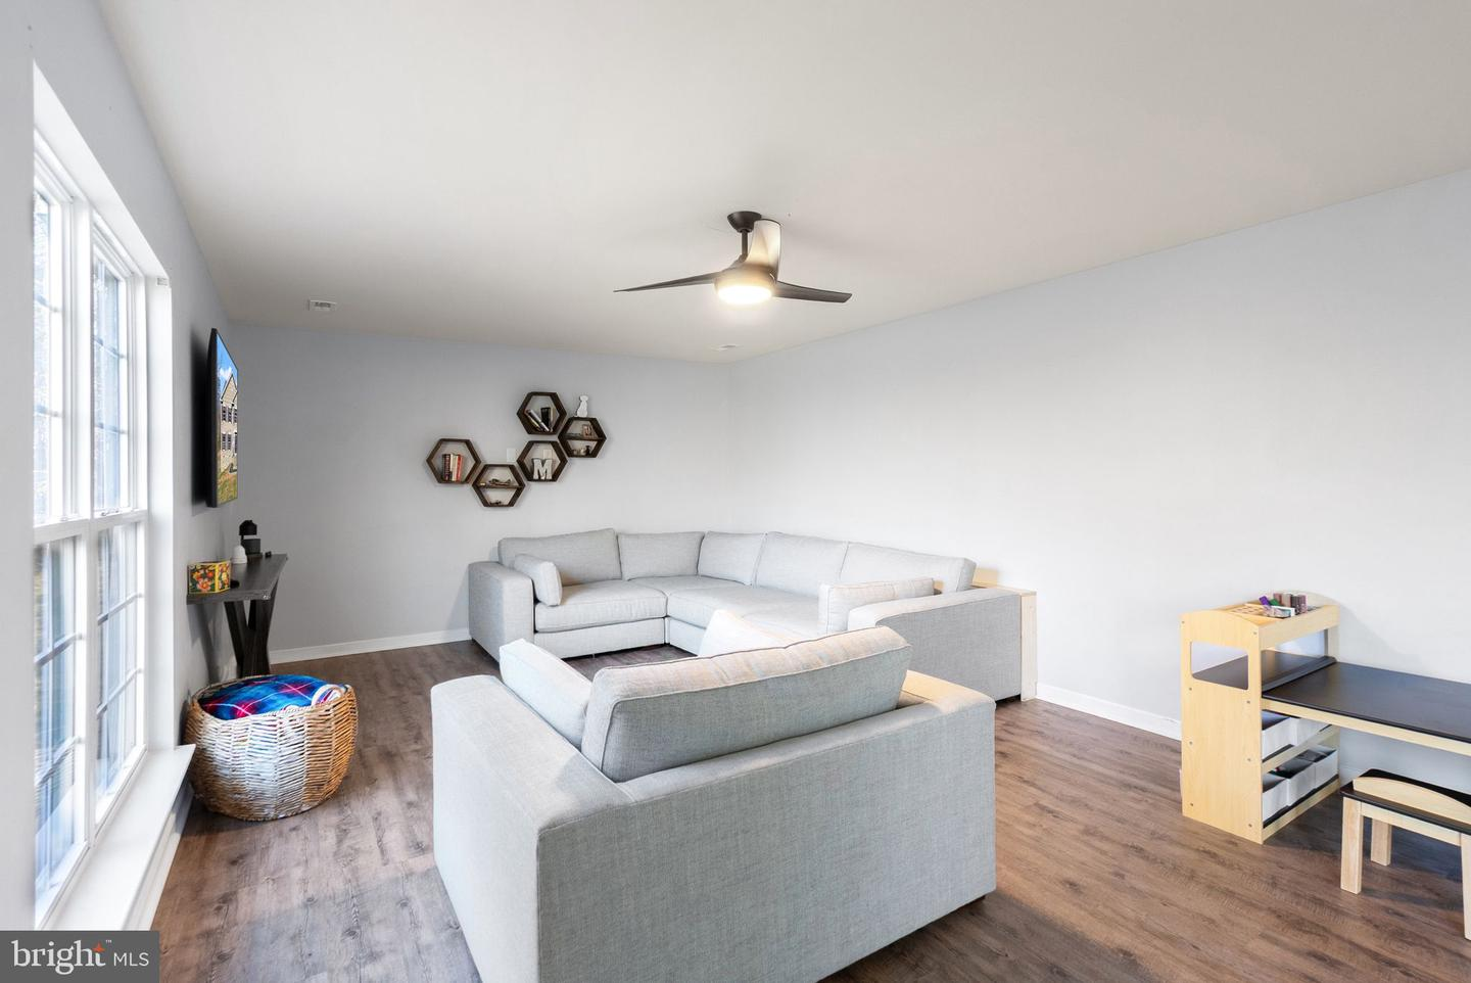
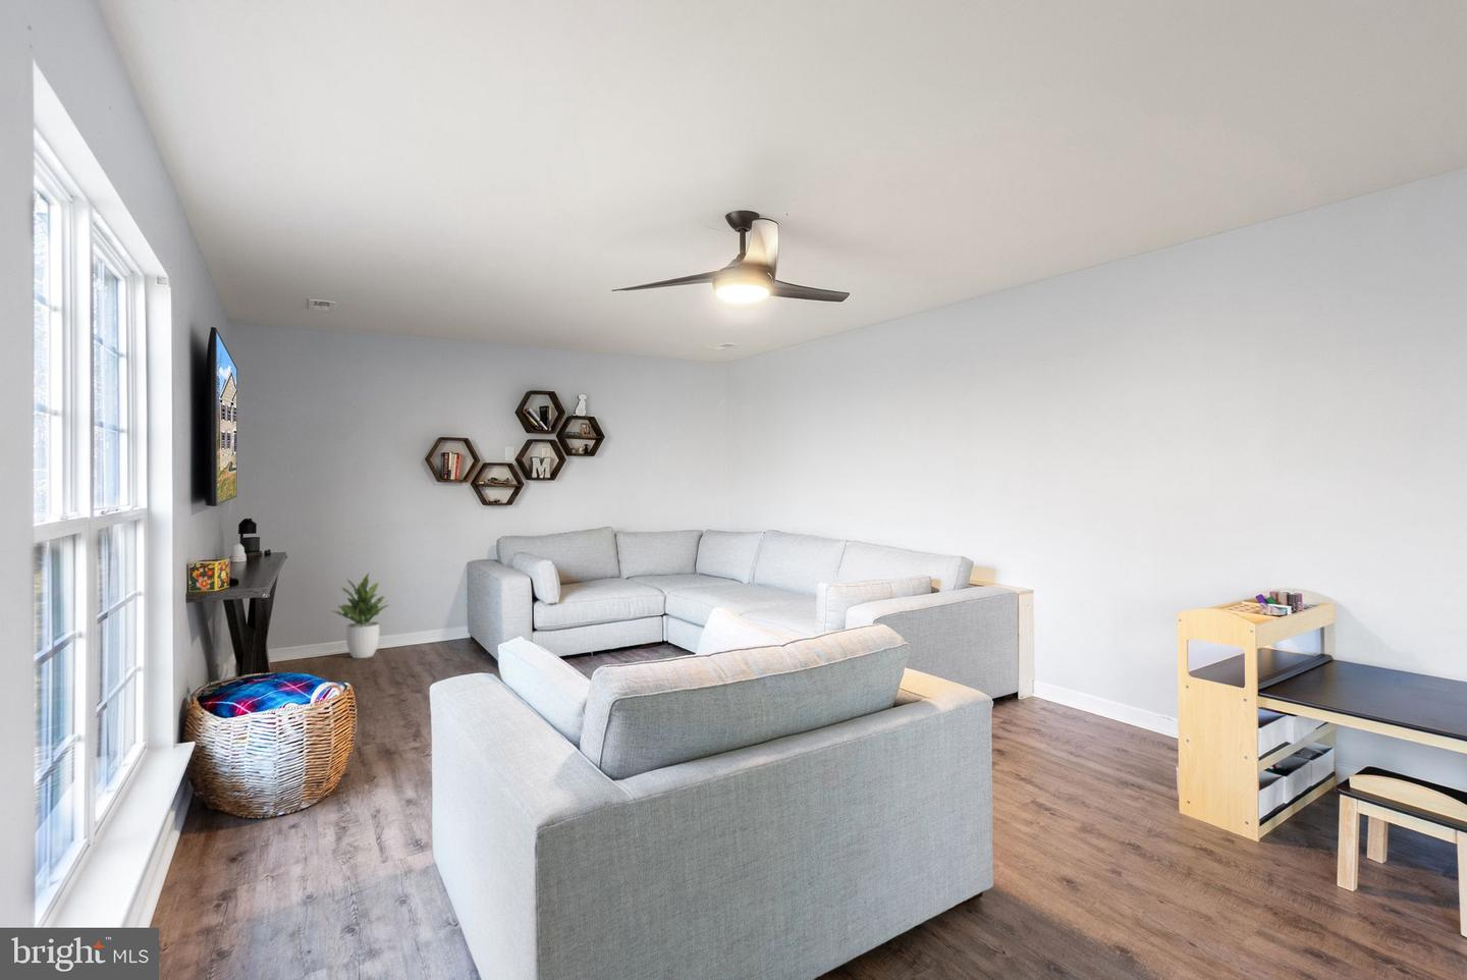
+ potted plant (362, 615)
